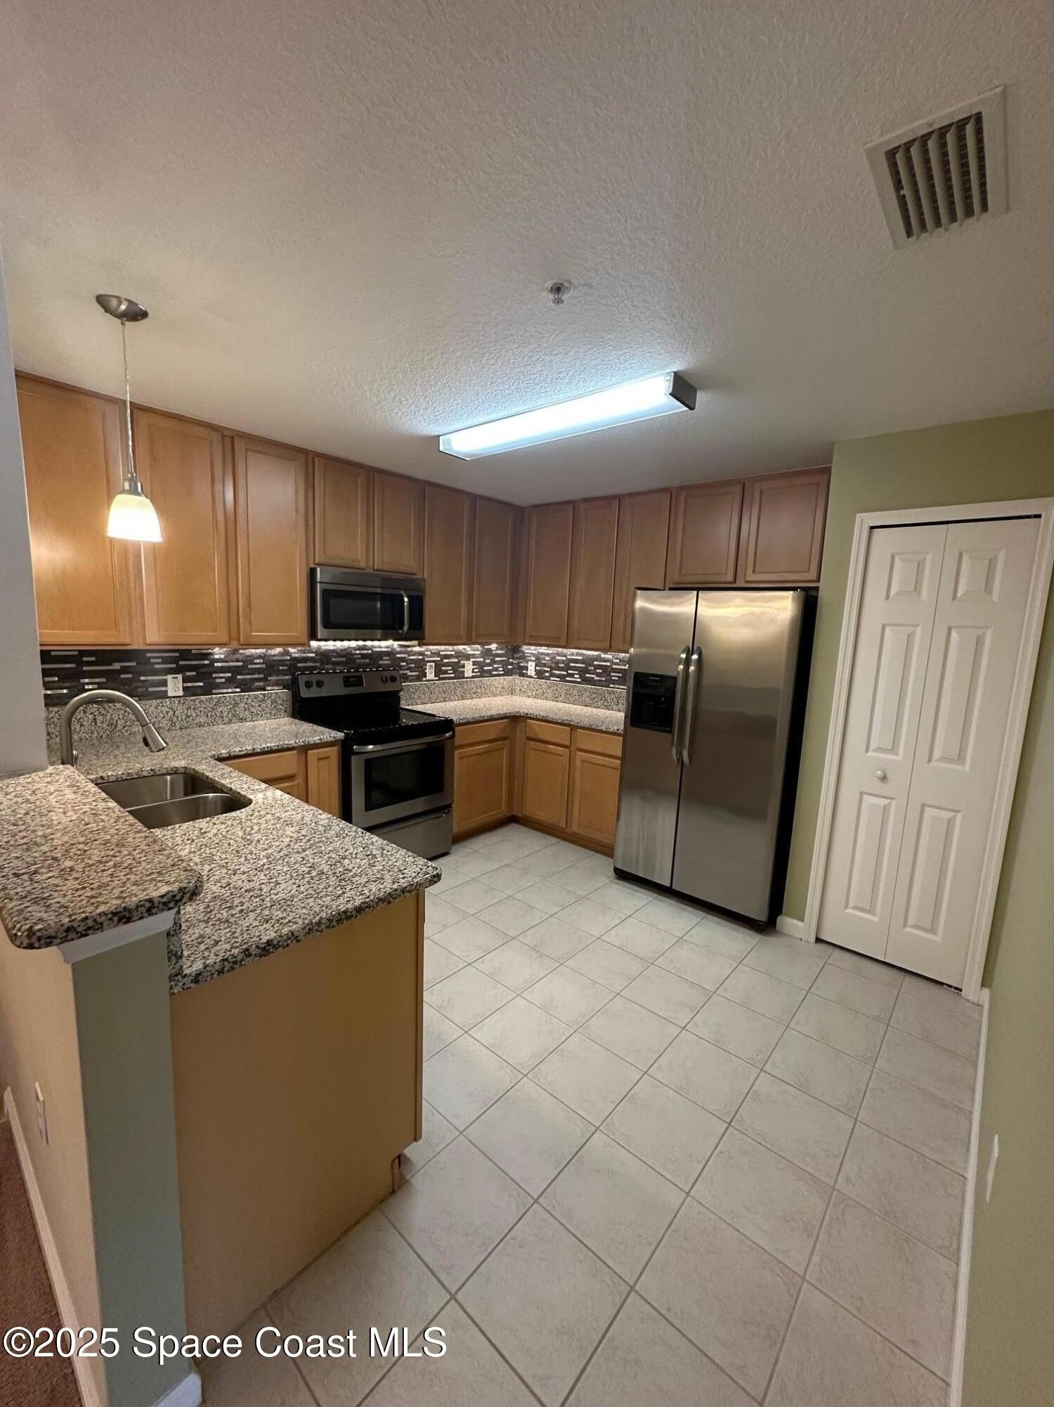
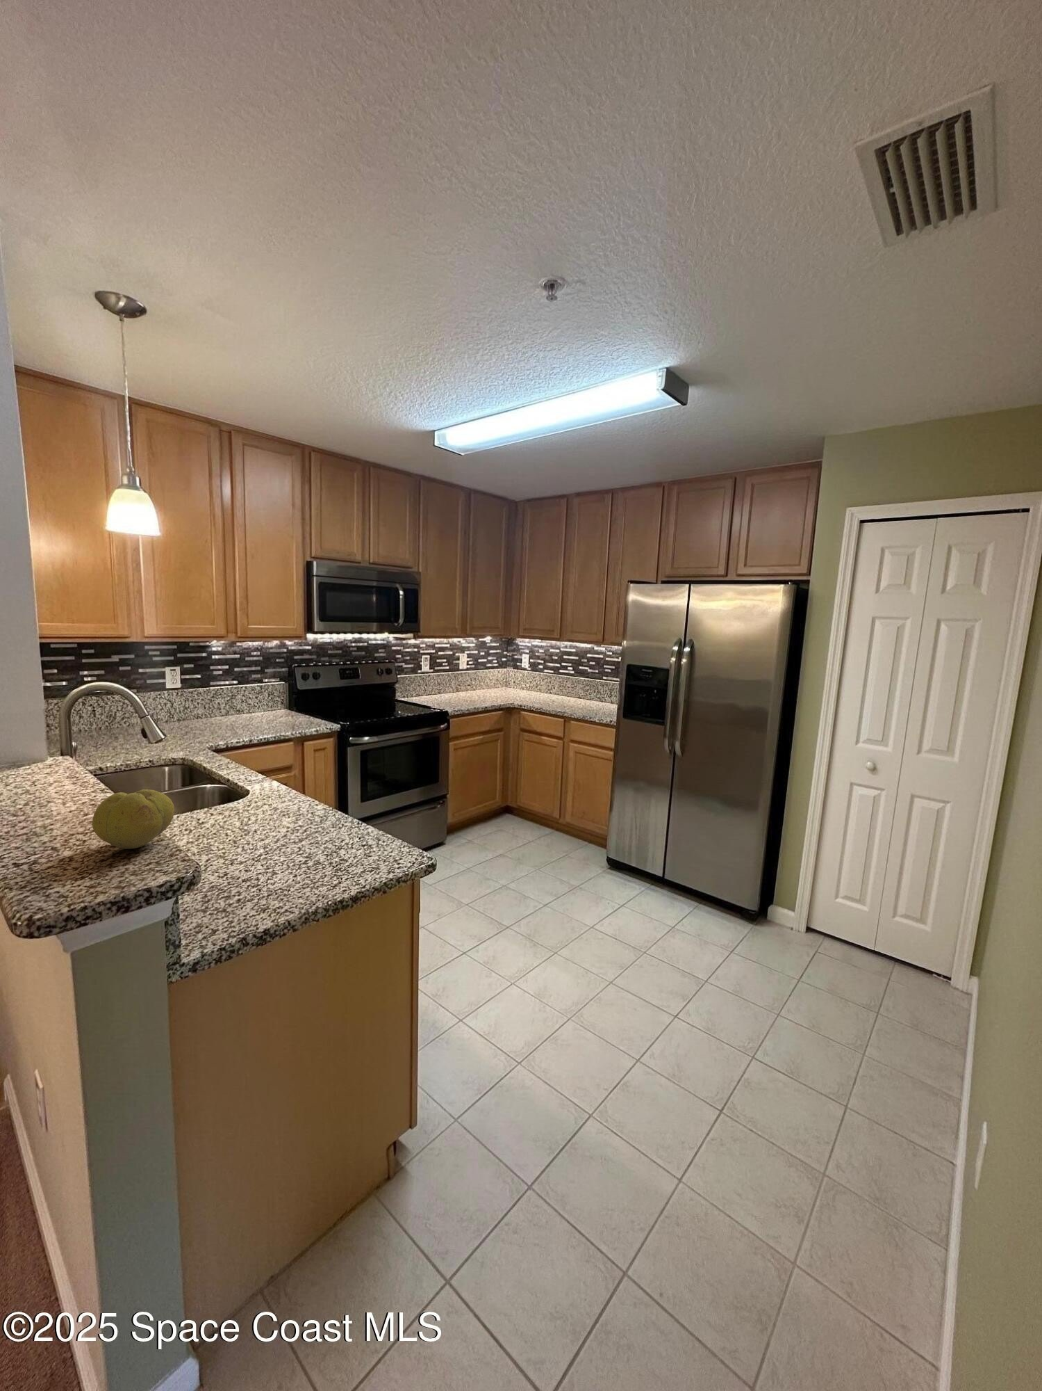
+ fruit (134, 818)
